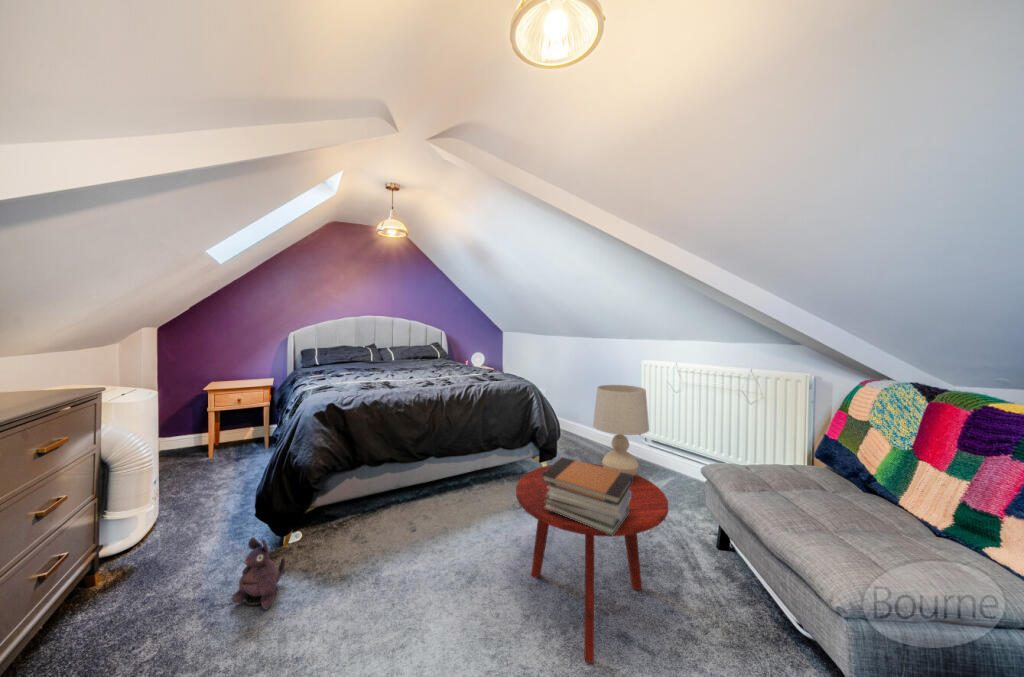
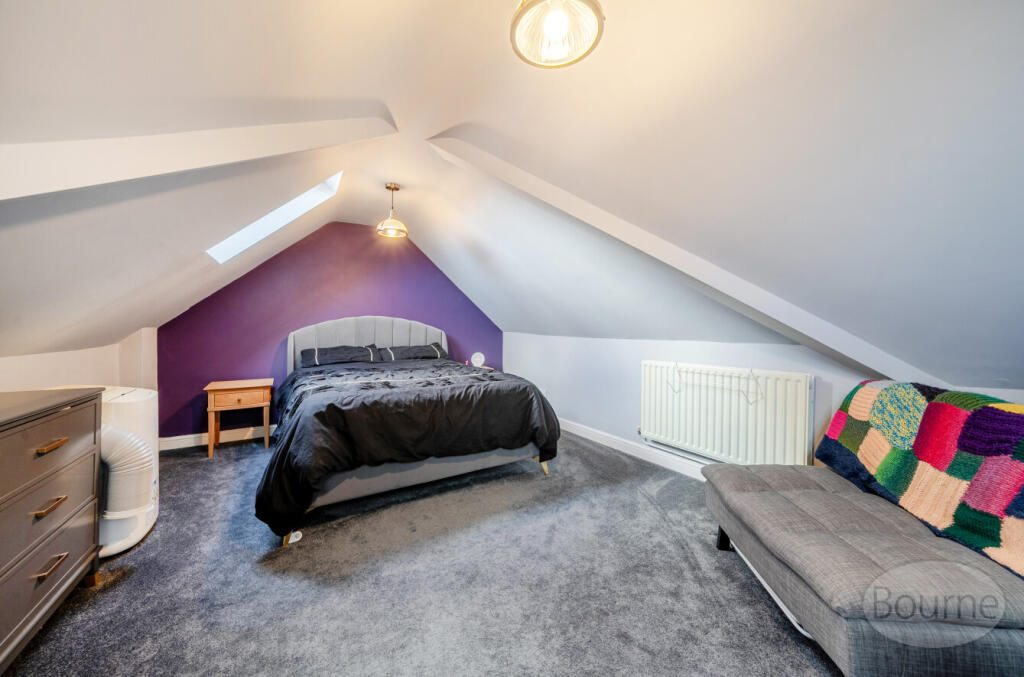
- table lamp (620, 432)
- book stack (587, 494)
- side table (588, 547)
- plush toy (265, 564)
